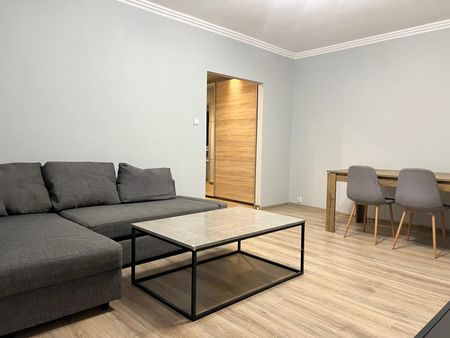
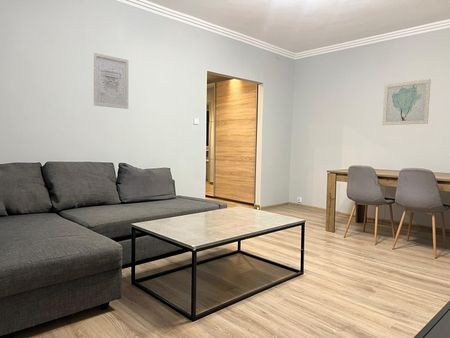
+ wall art (405, 103)
+ wall art (111, 82)
